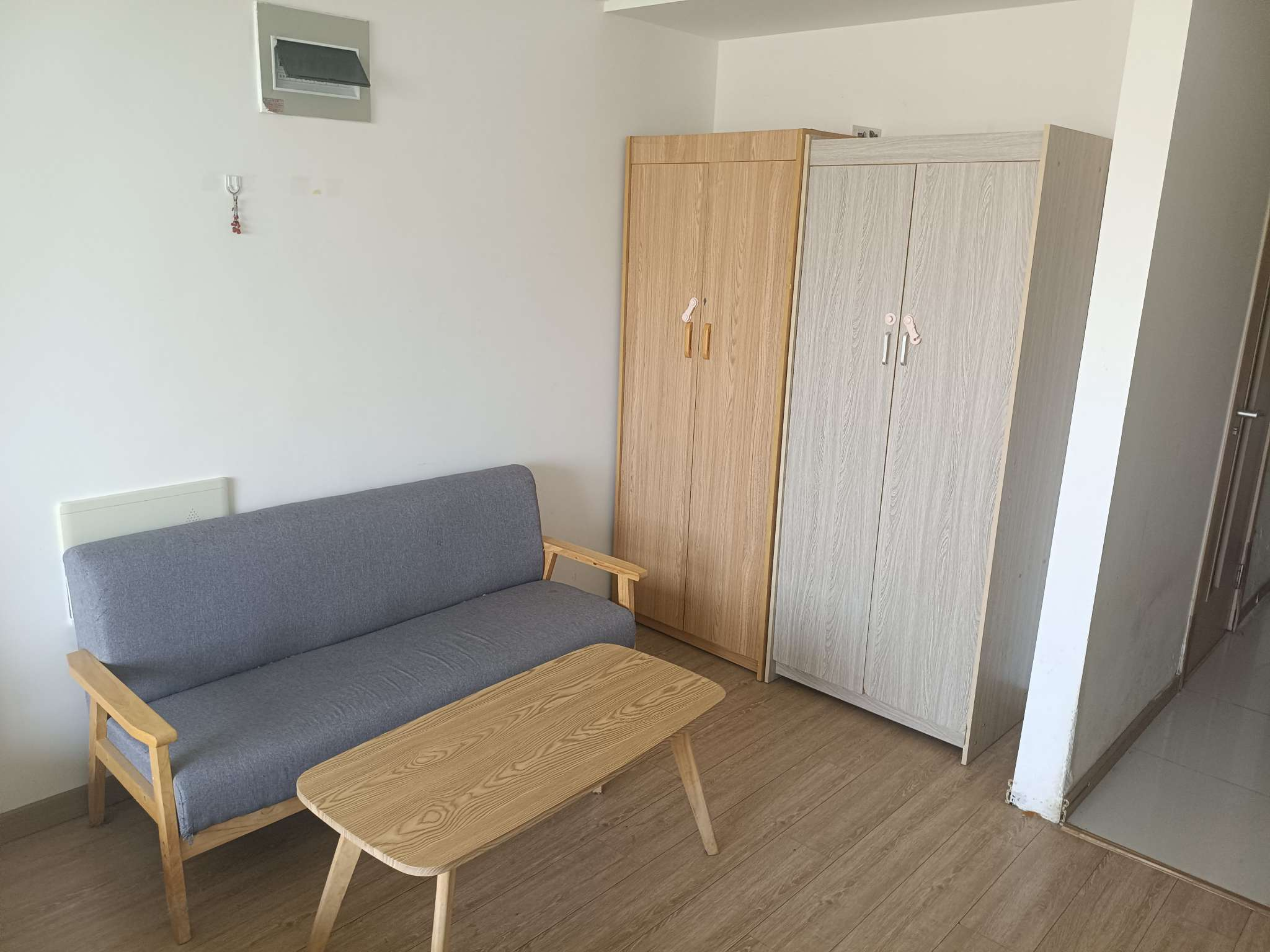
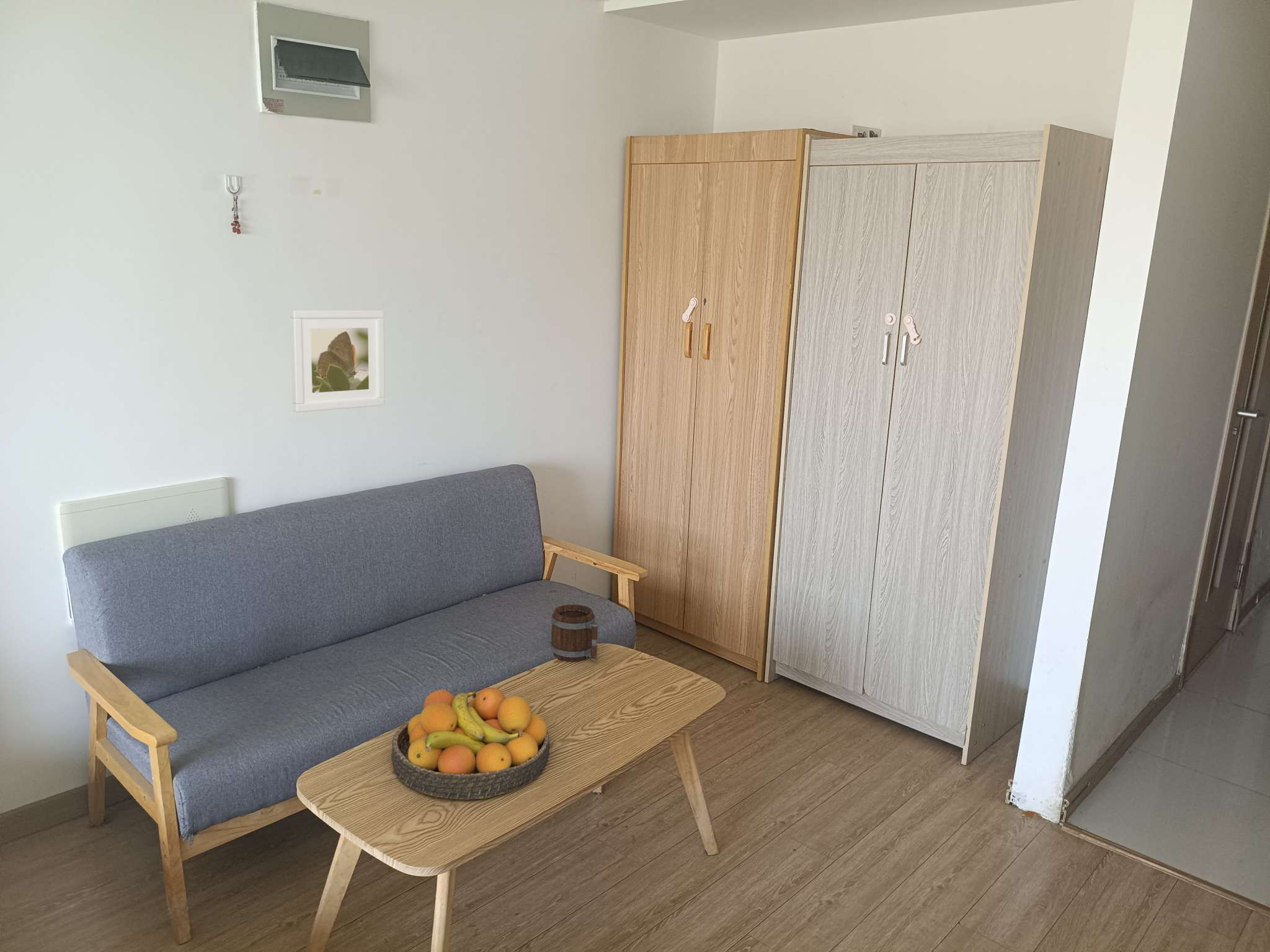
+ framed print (339, 359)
+ fruit bowl (472, 727)
+ mug (577, 634)
